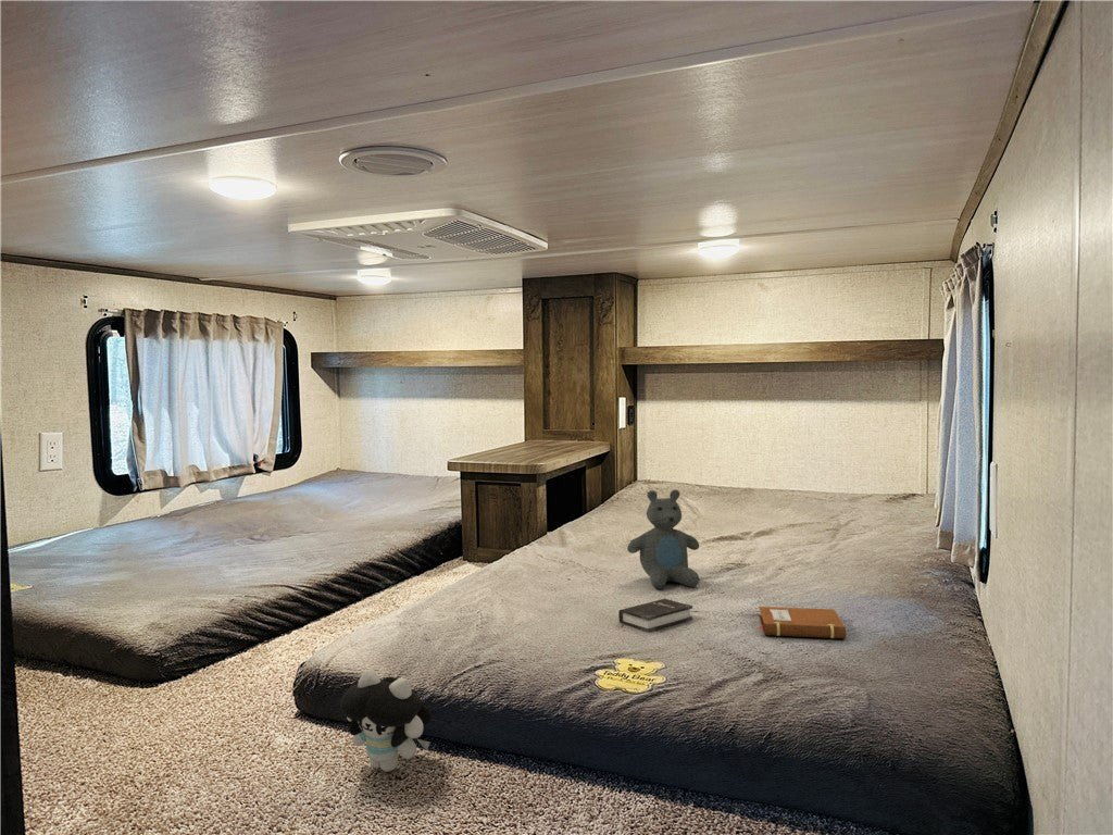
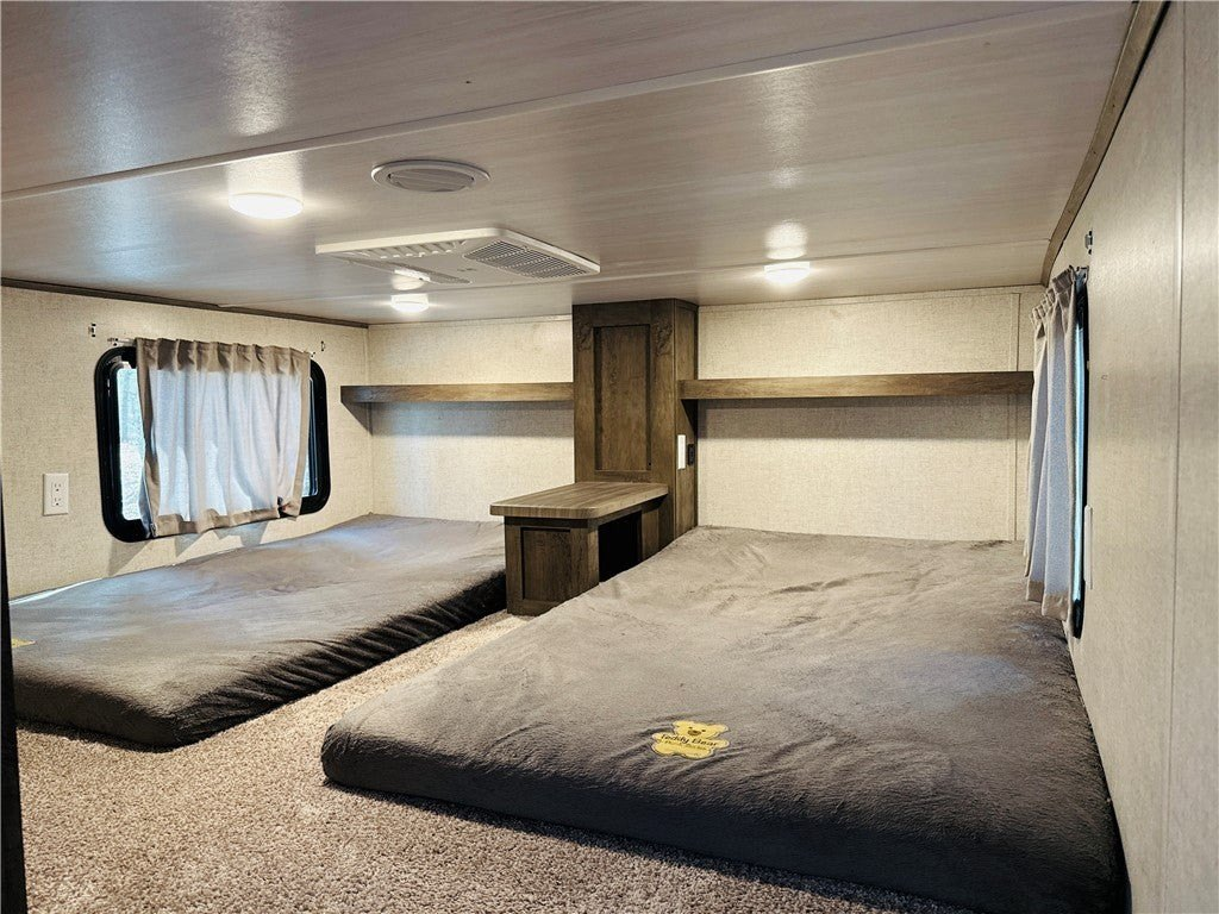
- notebook (798, 622)
- hardback book (655, 613)
- plush toy (390, 720)
- teddy bear (667, 536)
